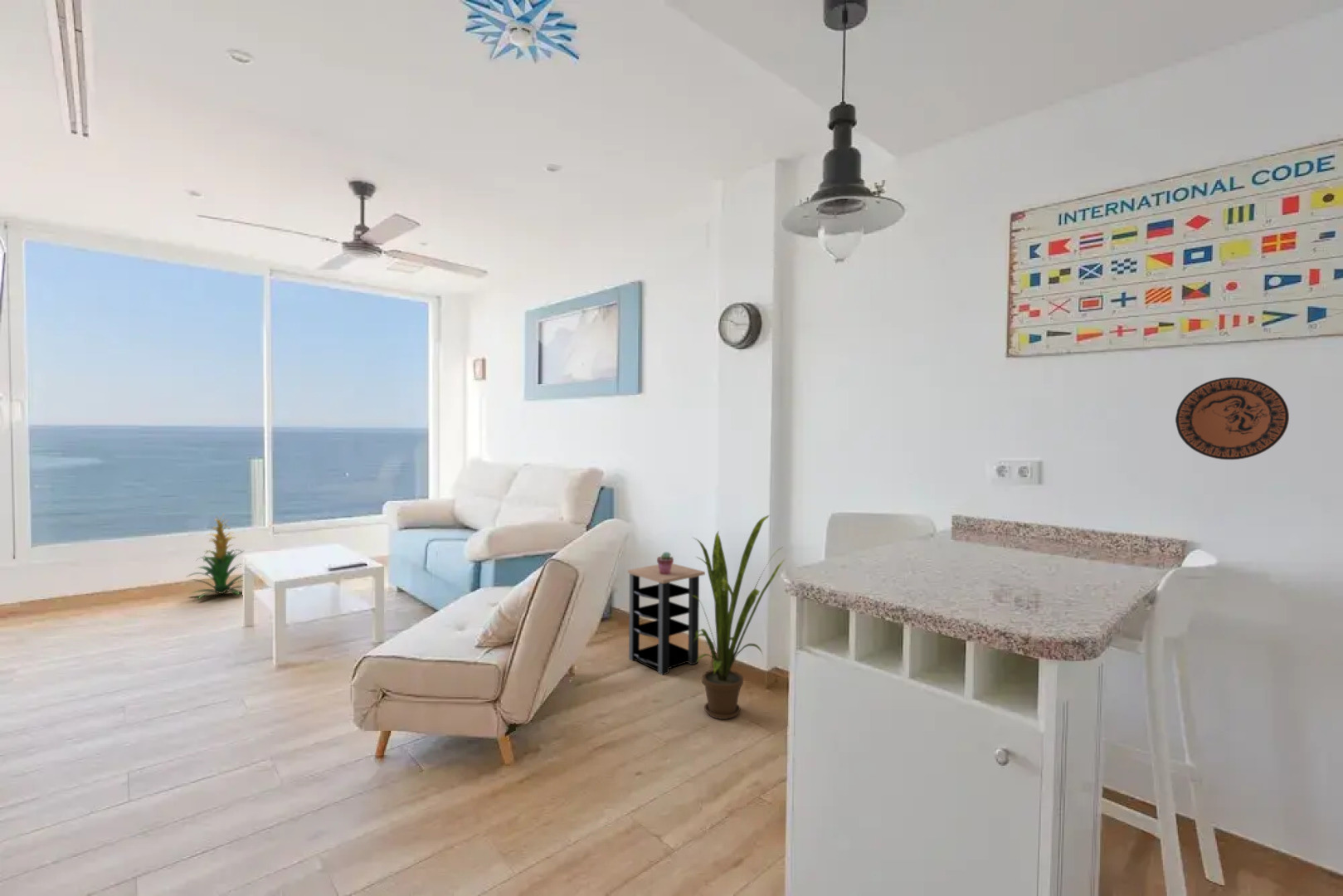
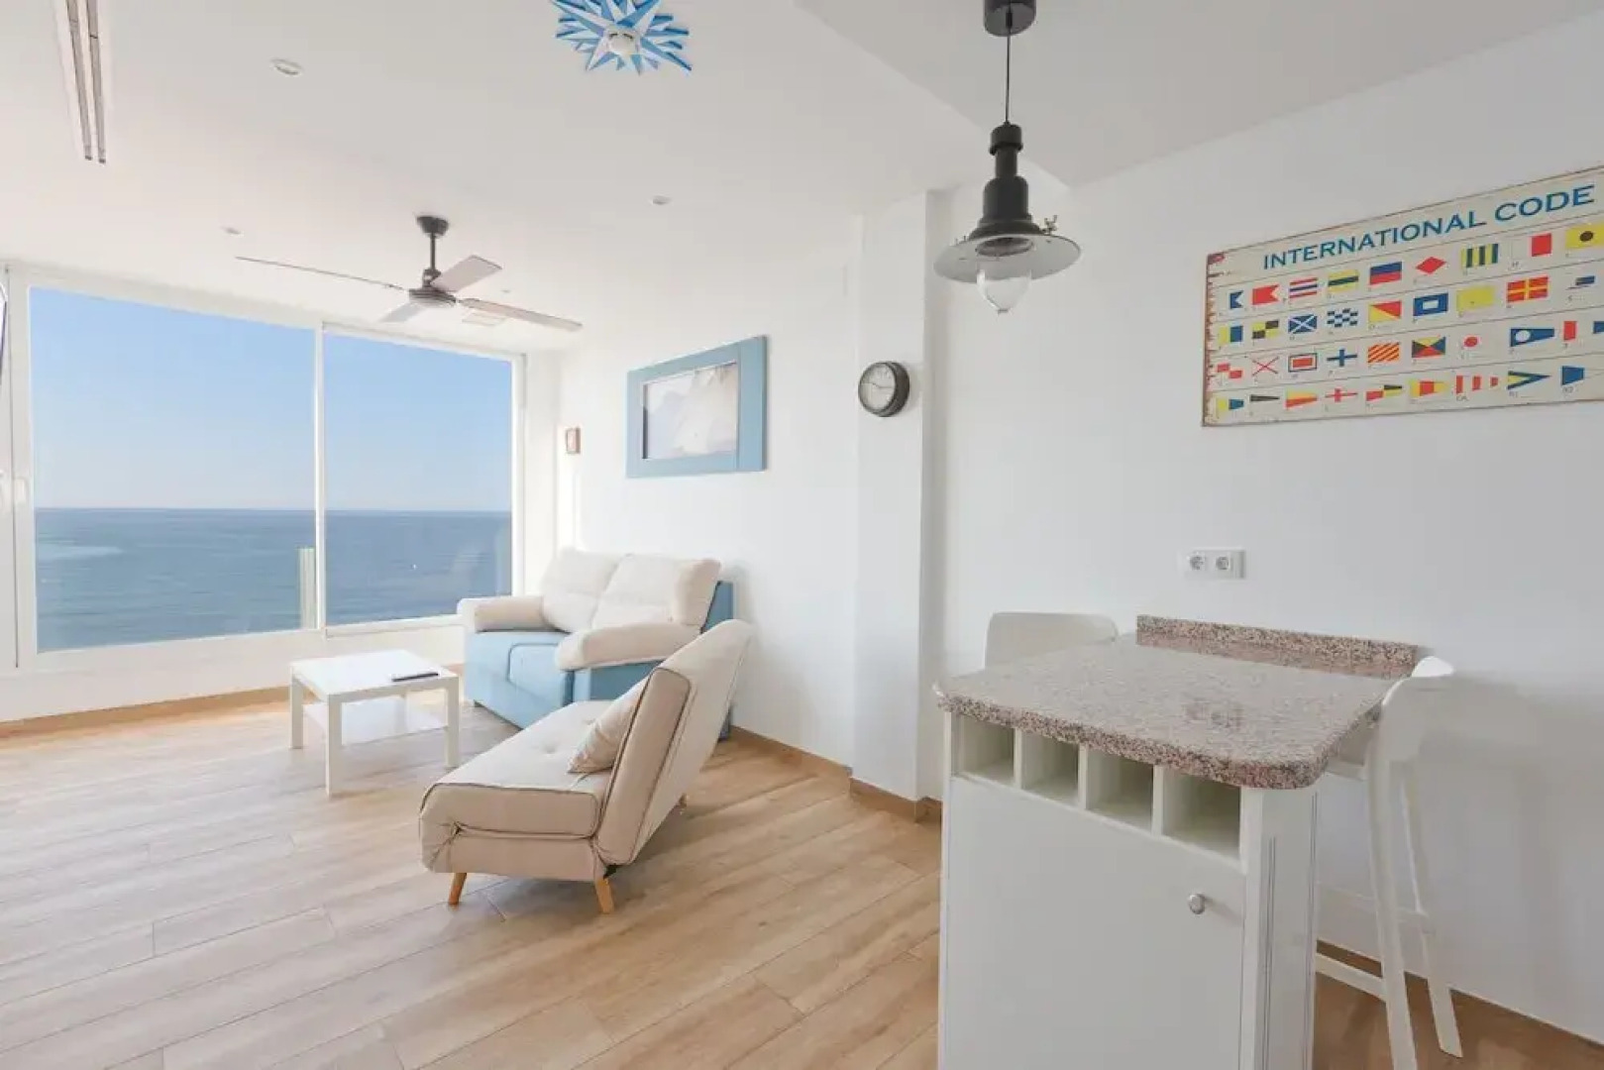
- side table (664, 616)
- house plant (727, 613)
- potted succulent (664, 562)
- indoor plant (221, 553)
- decorative plate (1229, 418)
